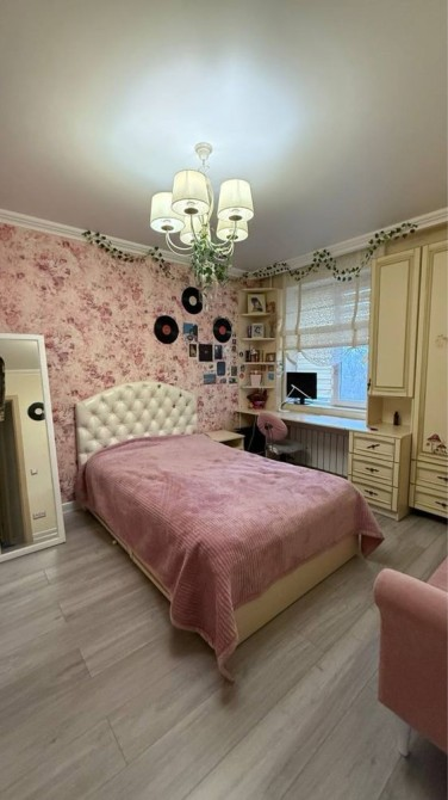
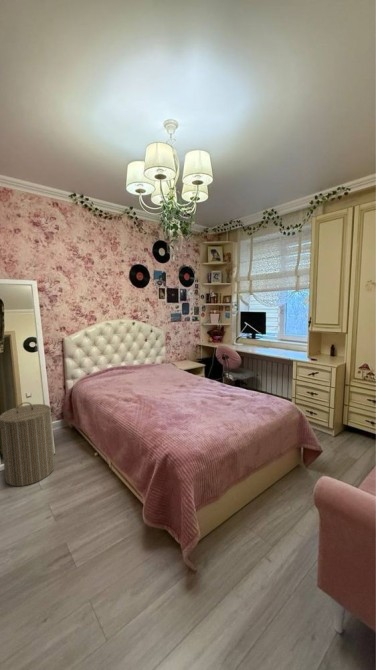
+ laundry hamper (28, 437)
